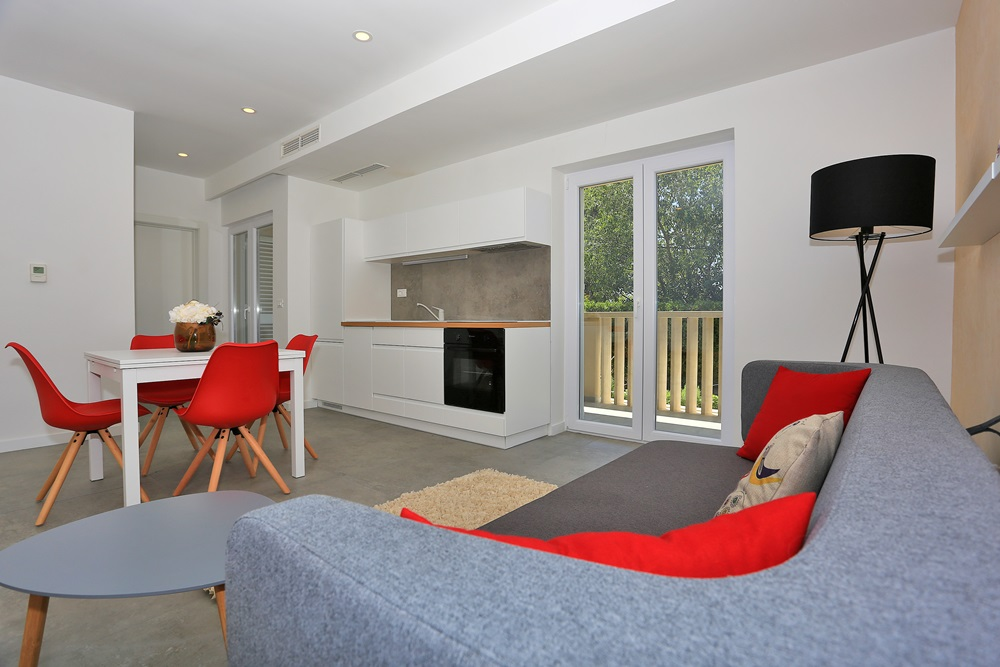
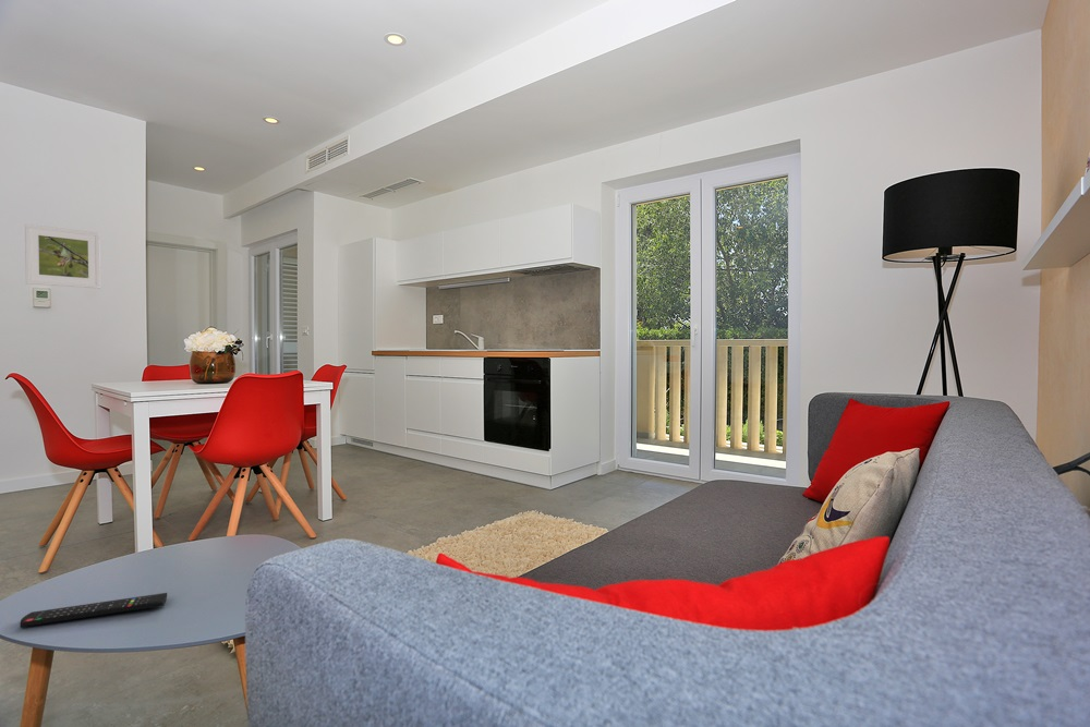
+ remote control (96, 610)
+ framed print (63, 257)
